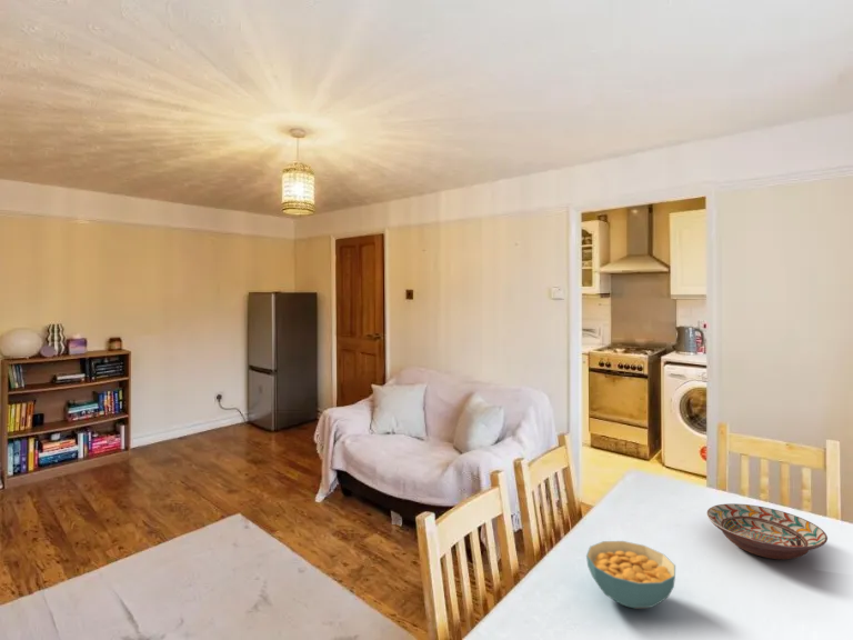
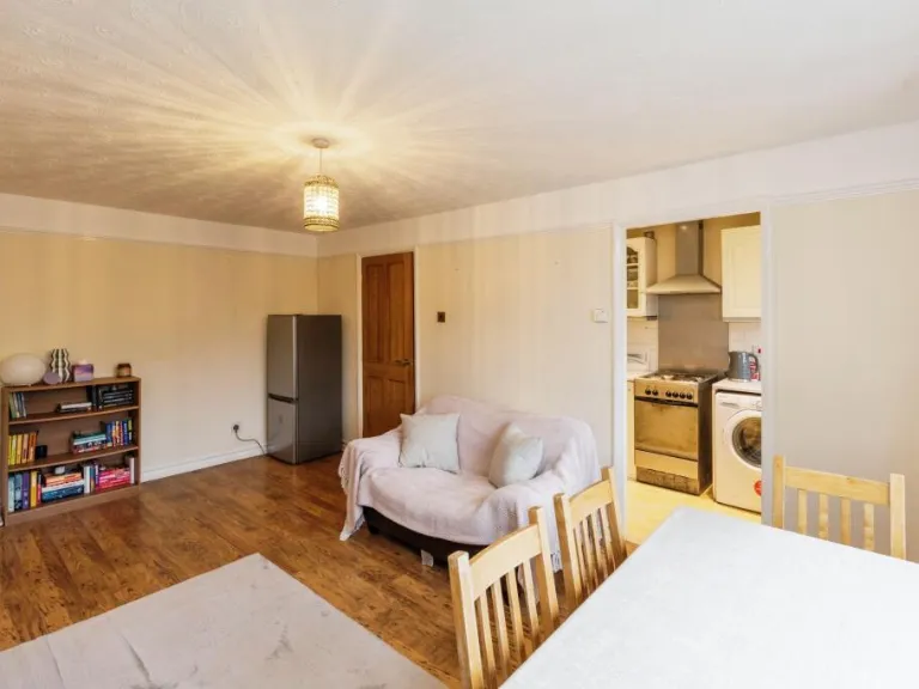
- decorative bowl (763, 534)
- cereal bowl (630, 580)
